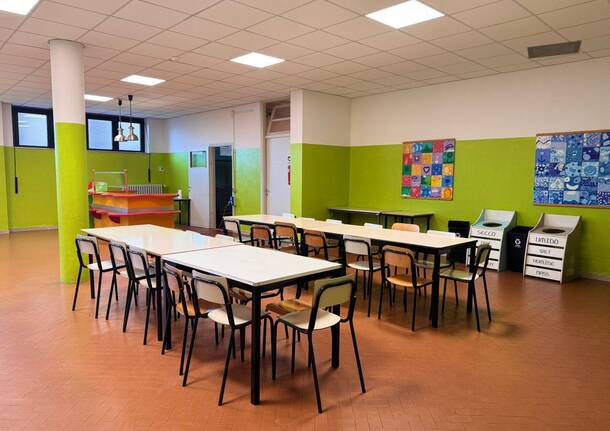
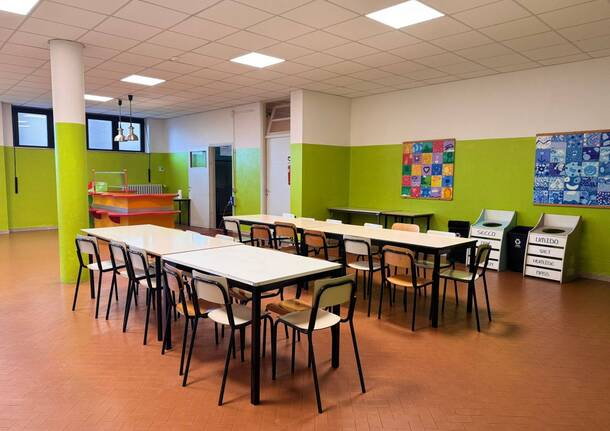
- ceiling vent (553, 50)
